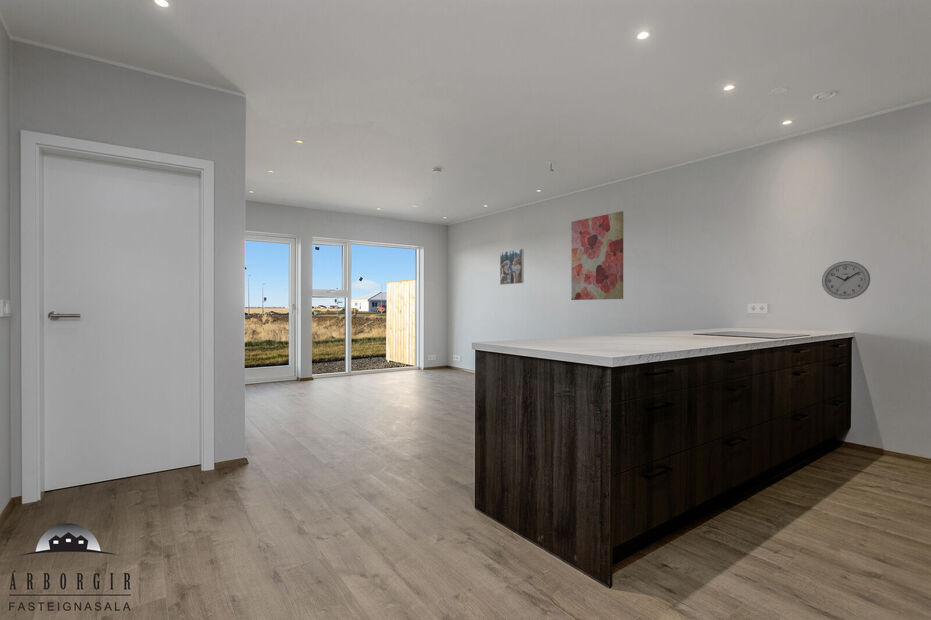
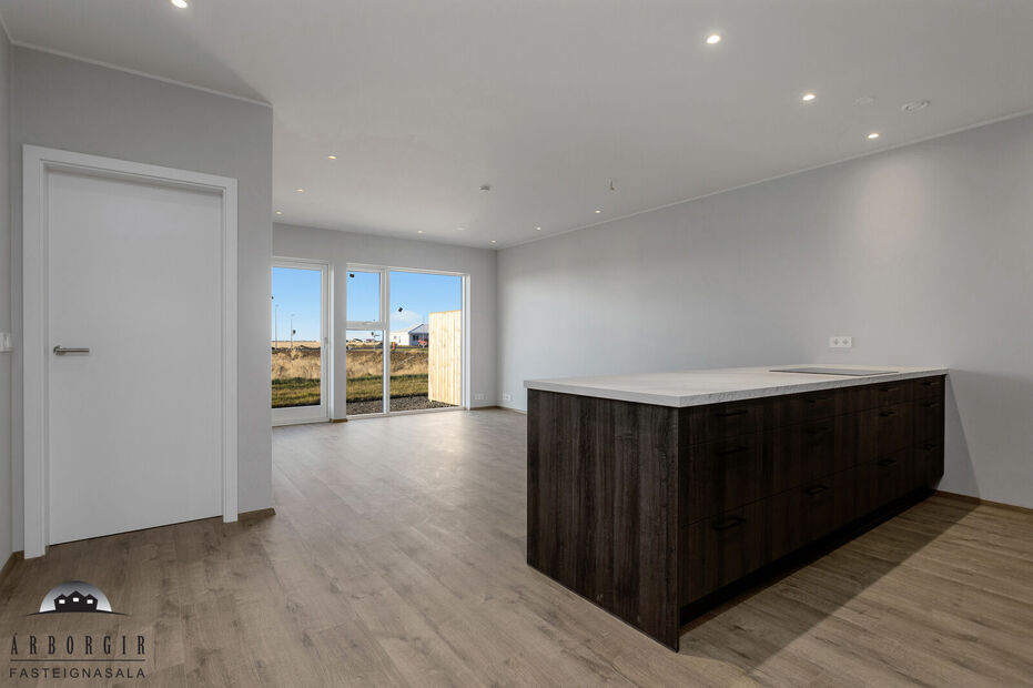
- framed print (511, 267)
- wall clock (844, 280)
- wall art (595, 258)
